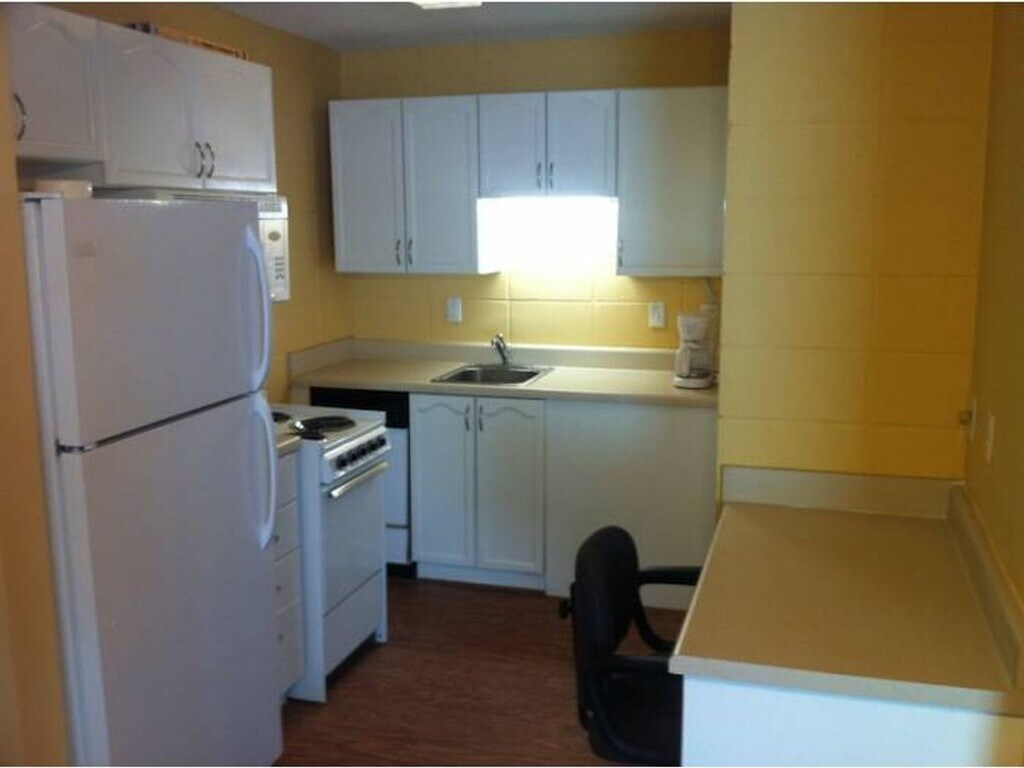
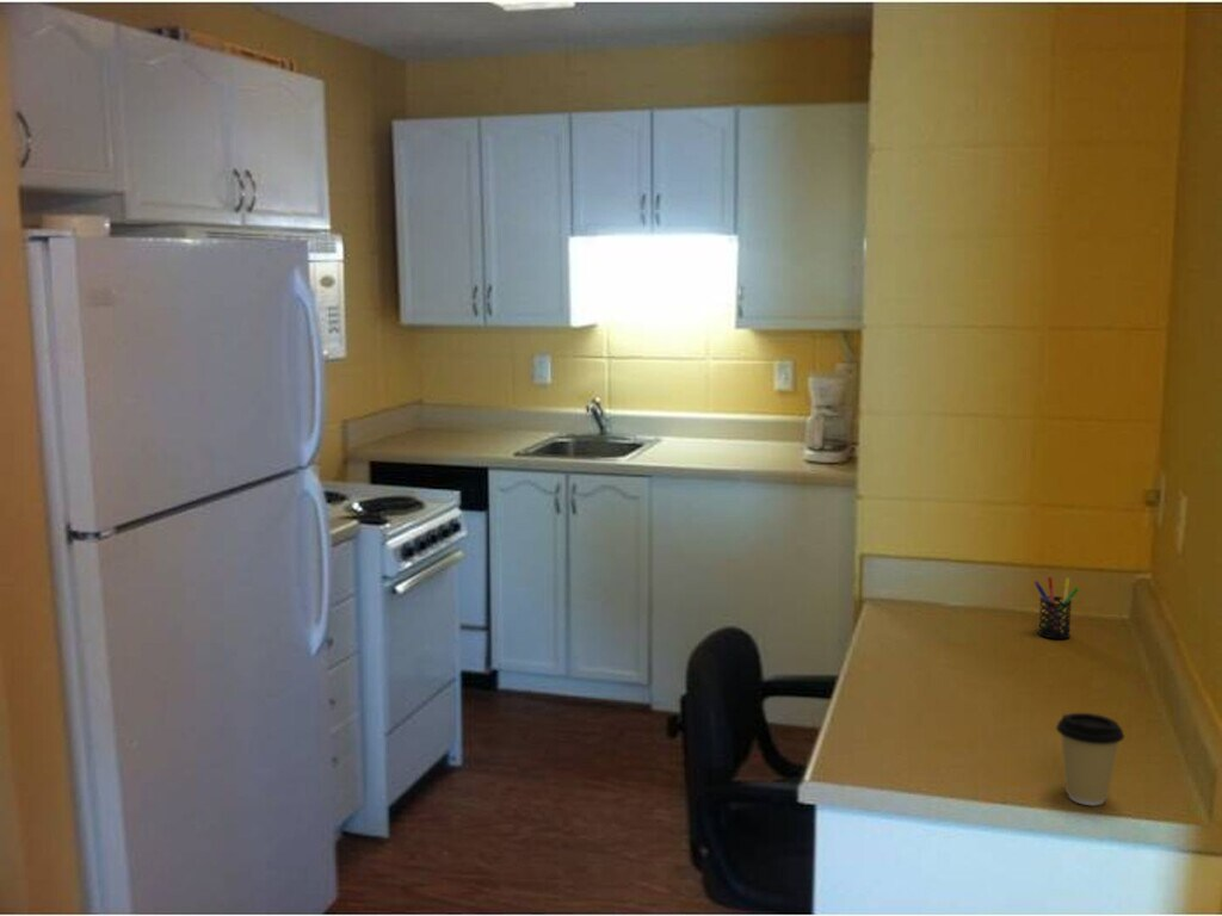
+ pen holder (1057, 605)
+ coffee cup (1088, 759)
